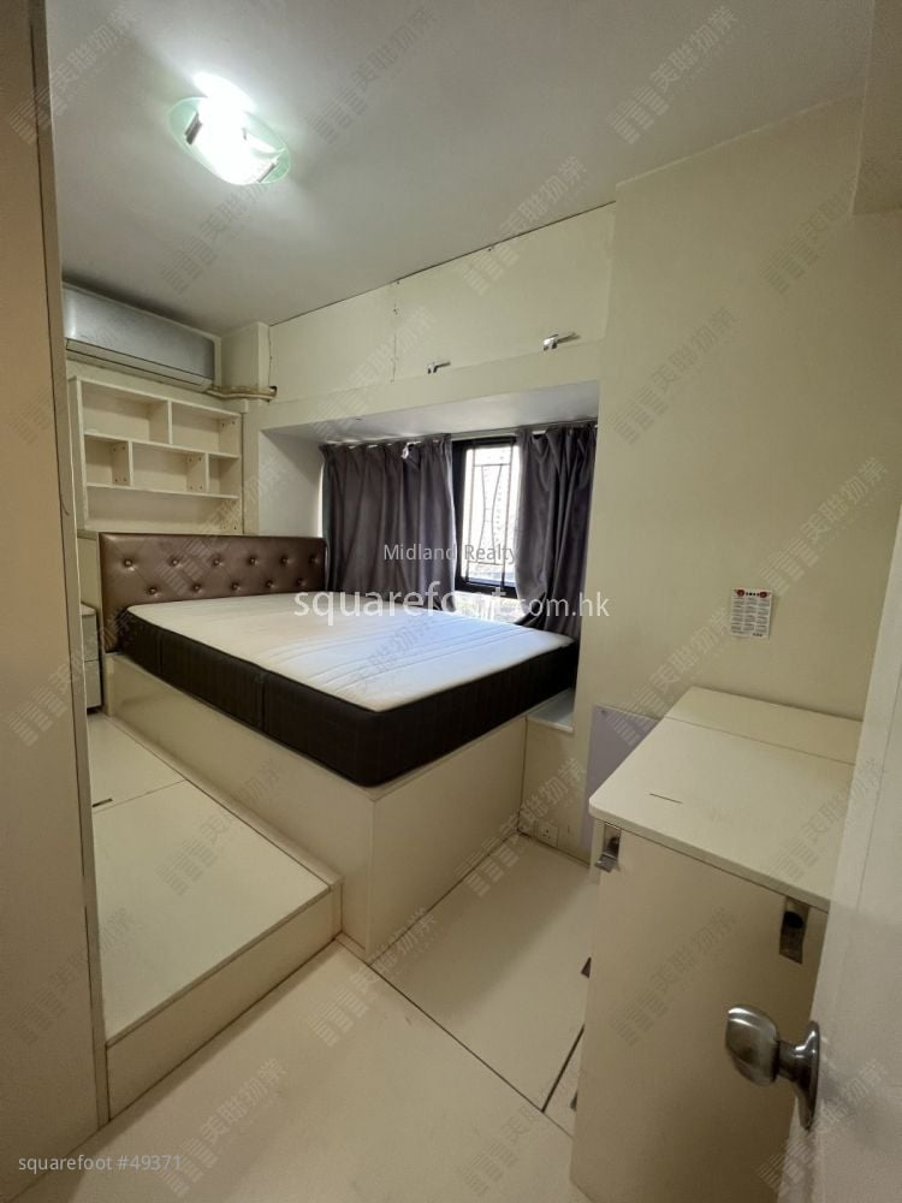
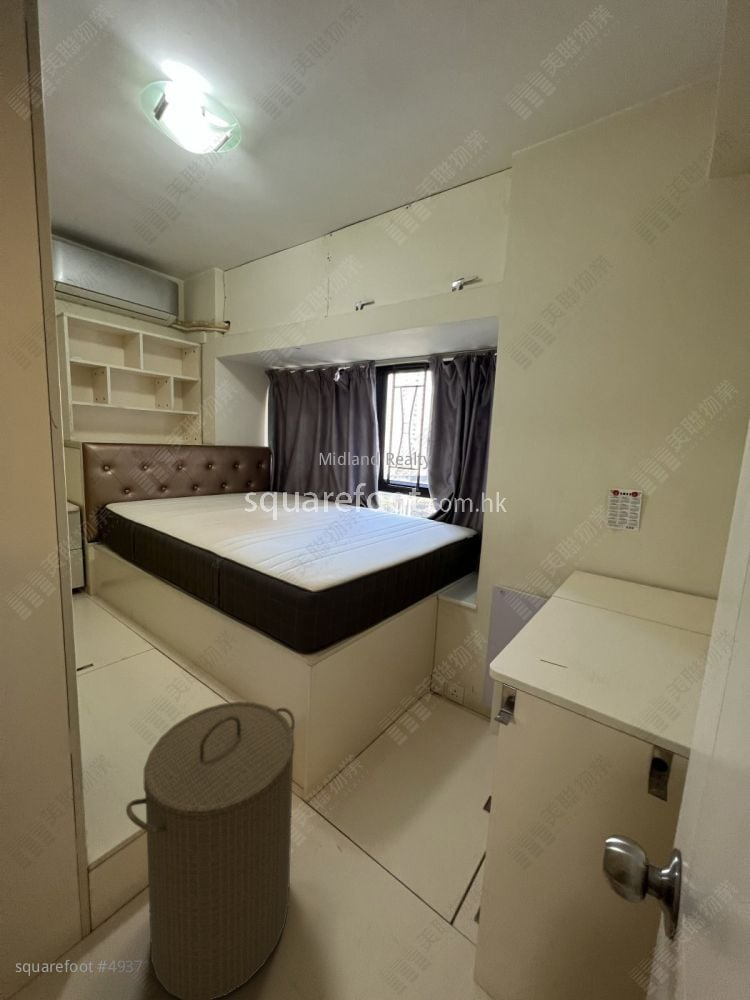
+ laundry hamper (224, 819)
